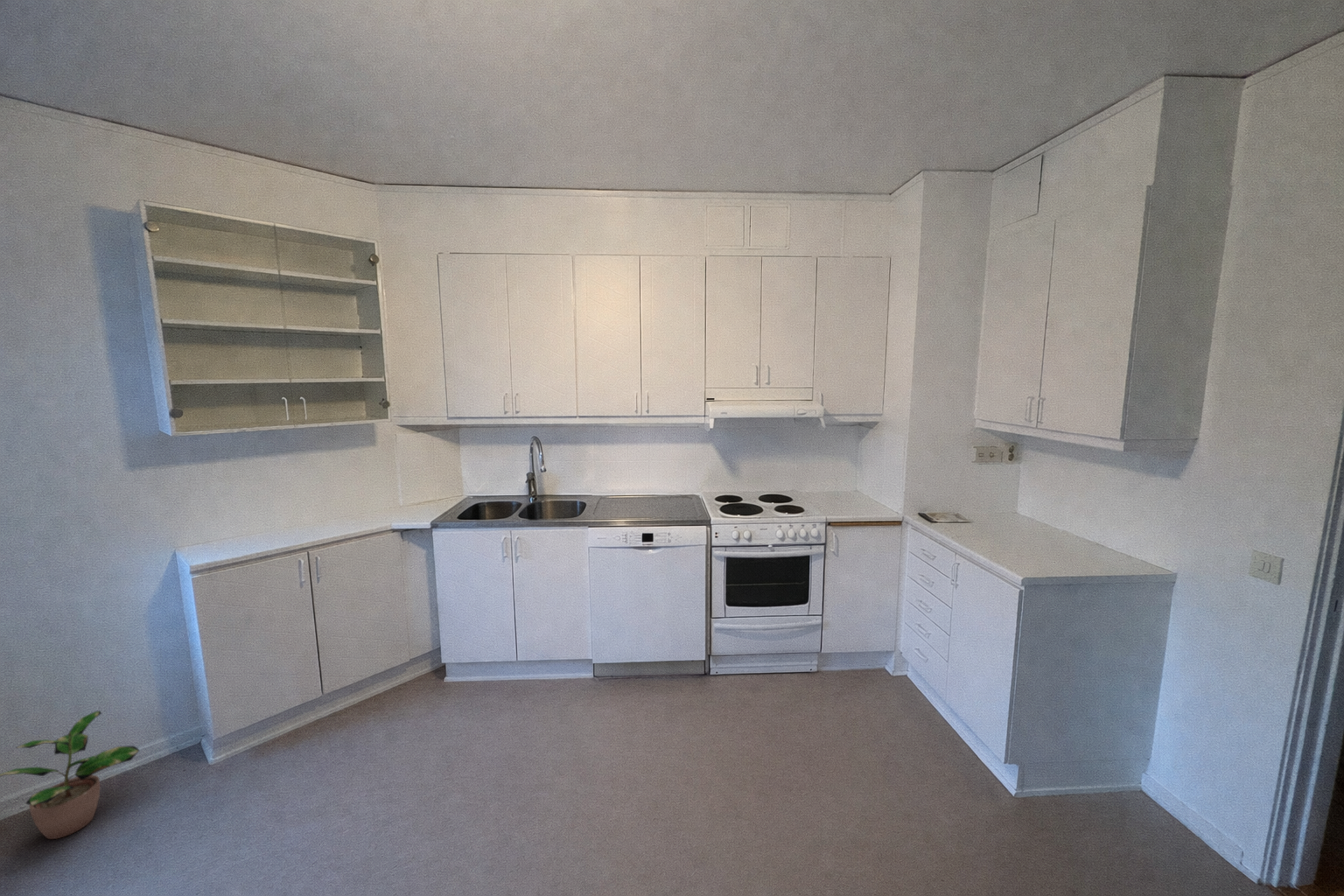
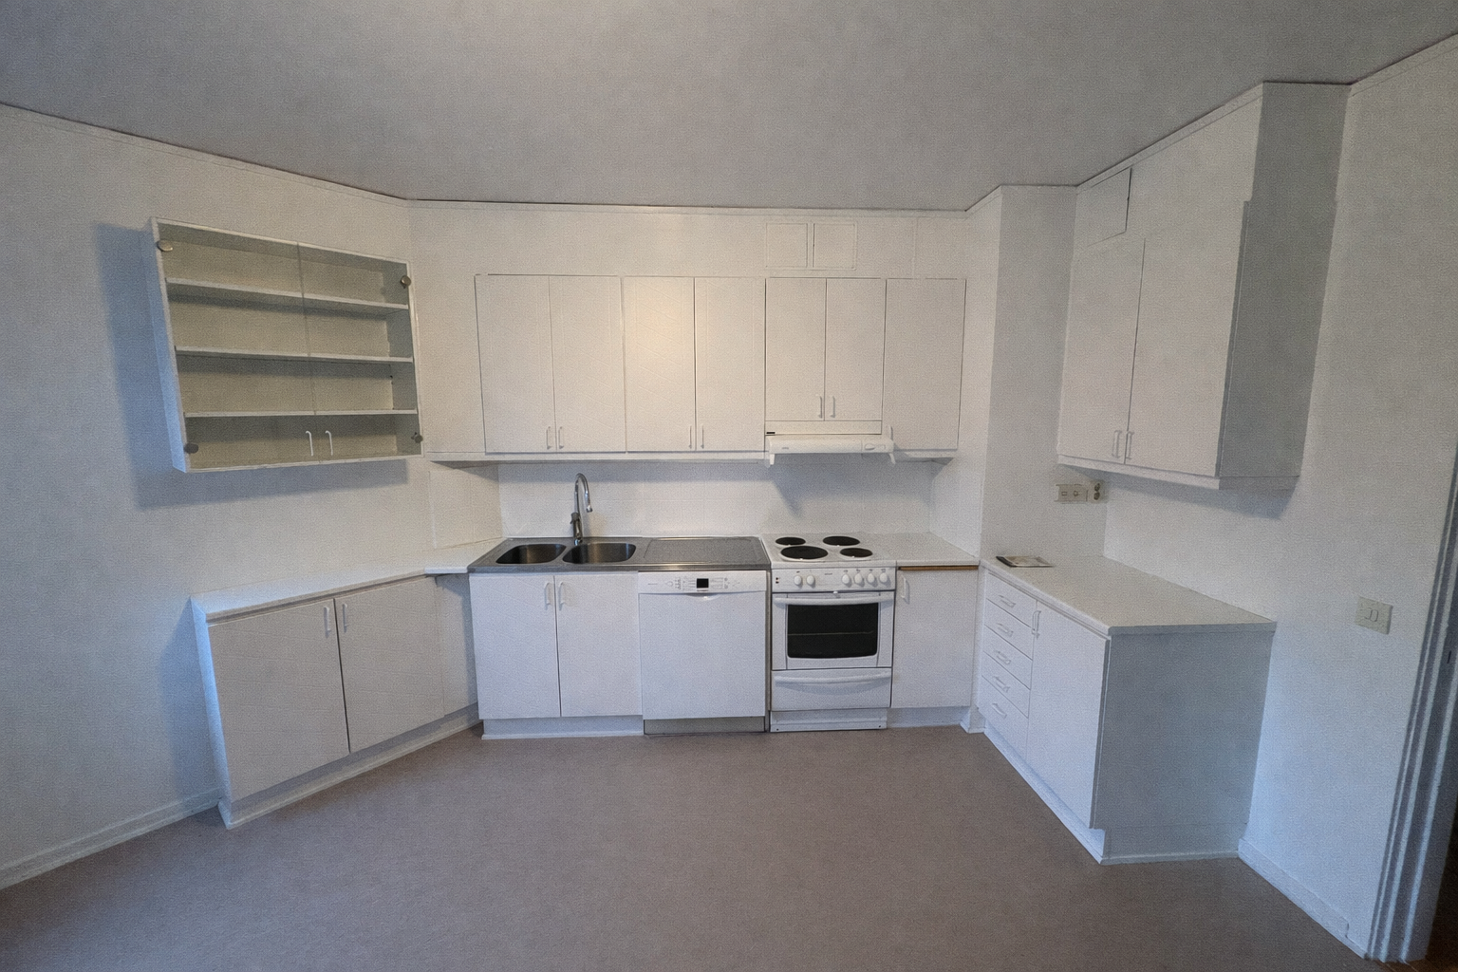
- potted plant (66, 774)
